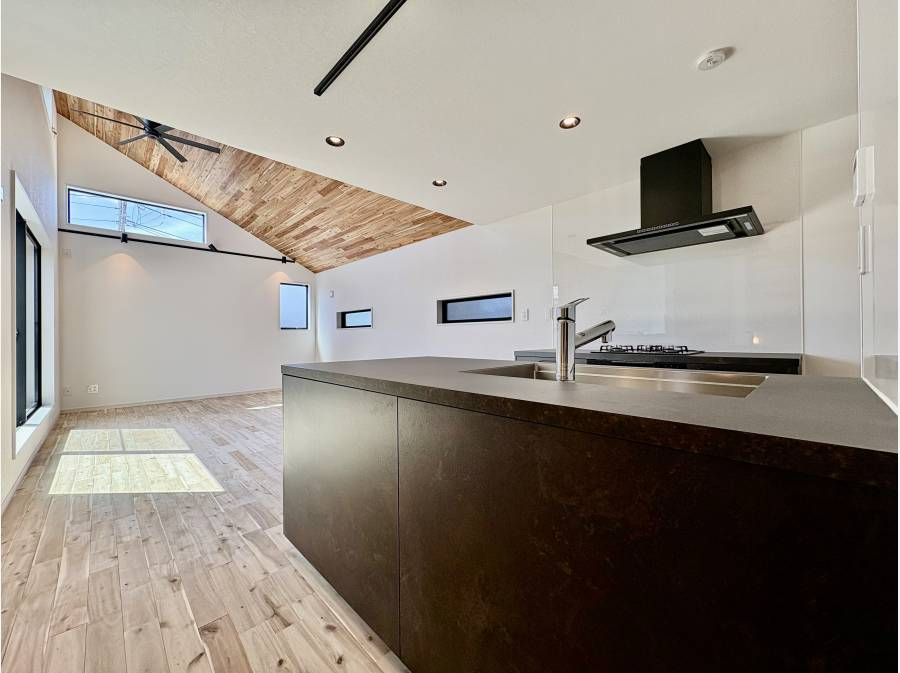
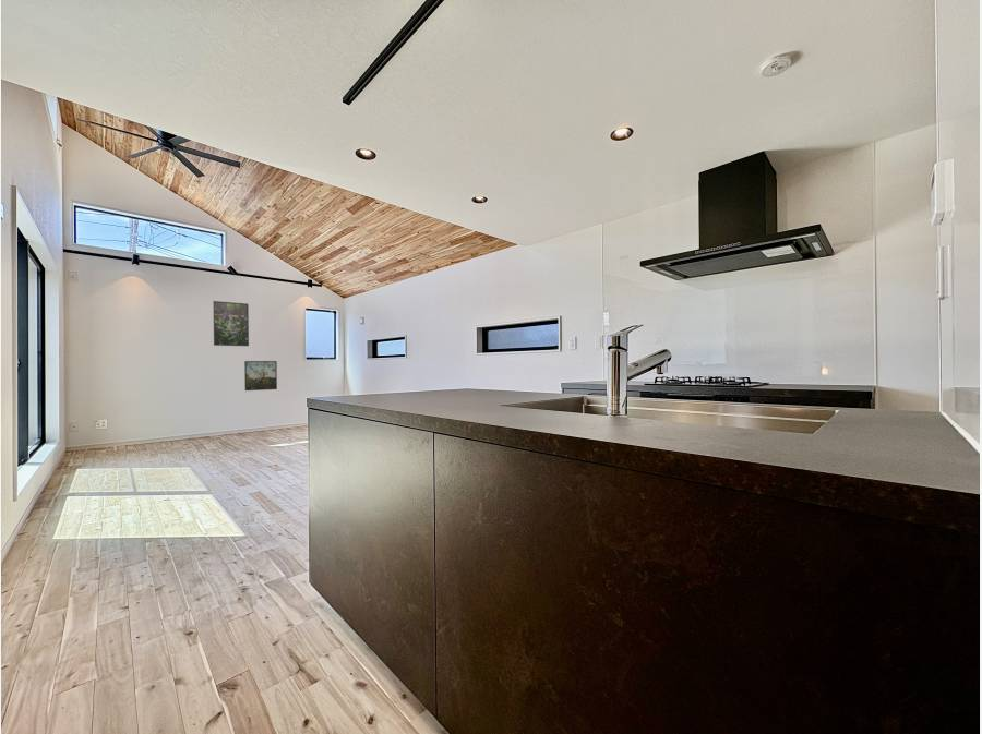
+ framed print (231, 324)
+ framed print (261, 375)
